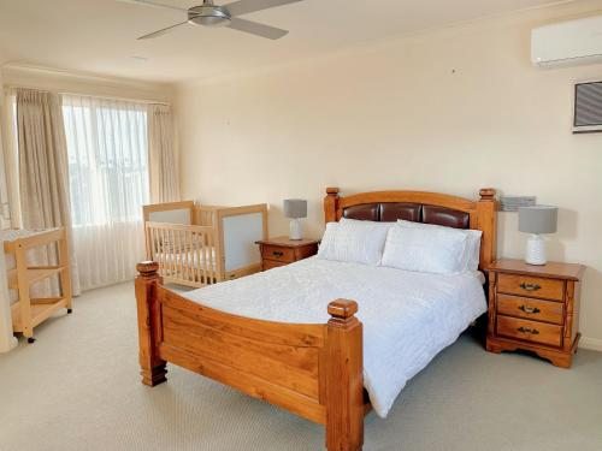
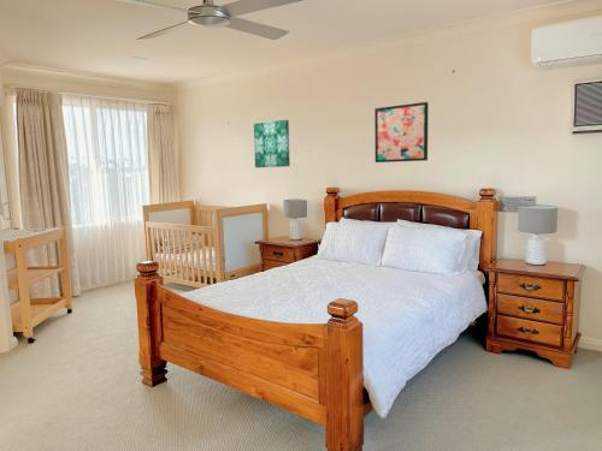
+ wall art (271, 144)
+ wall art (400, 133)
